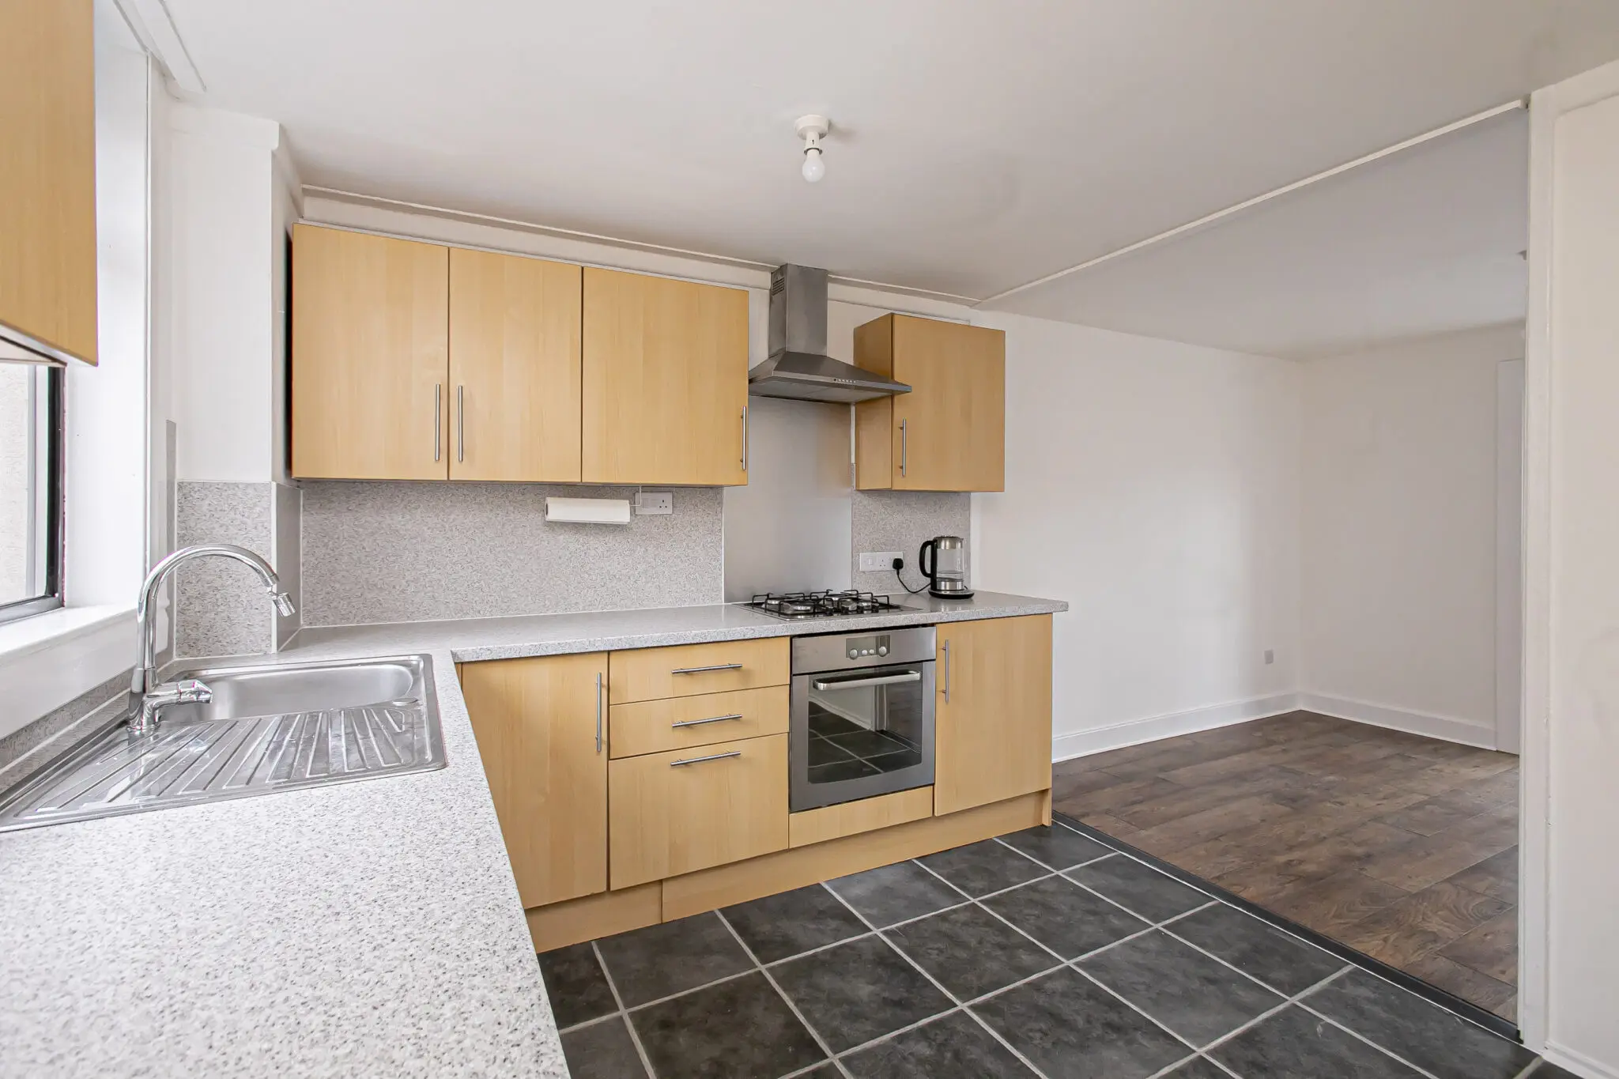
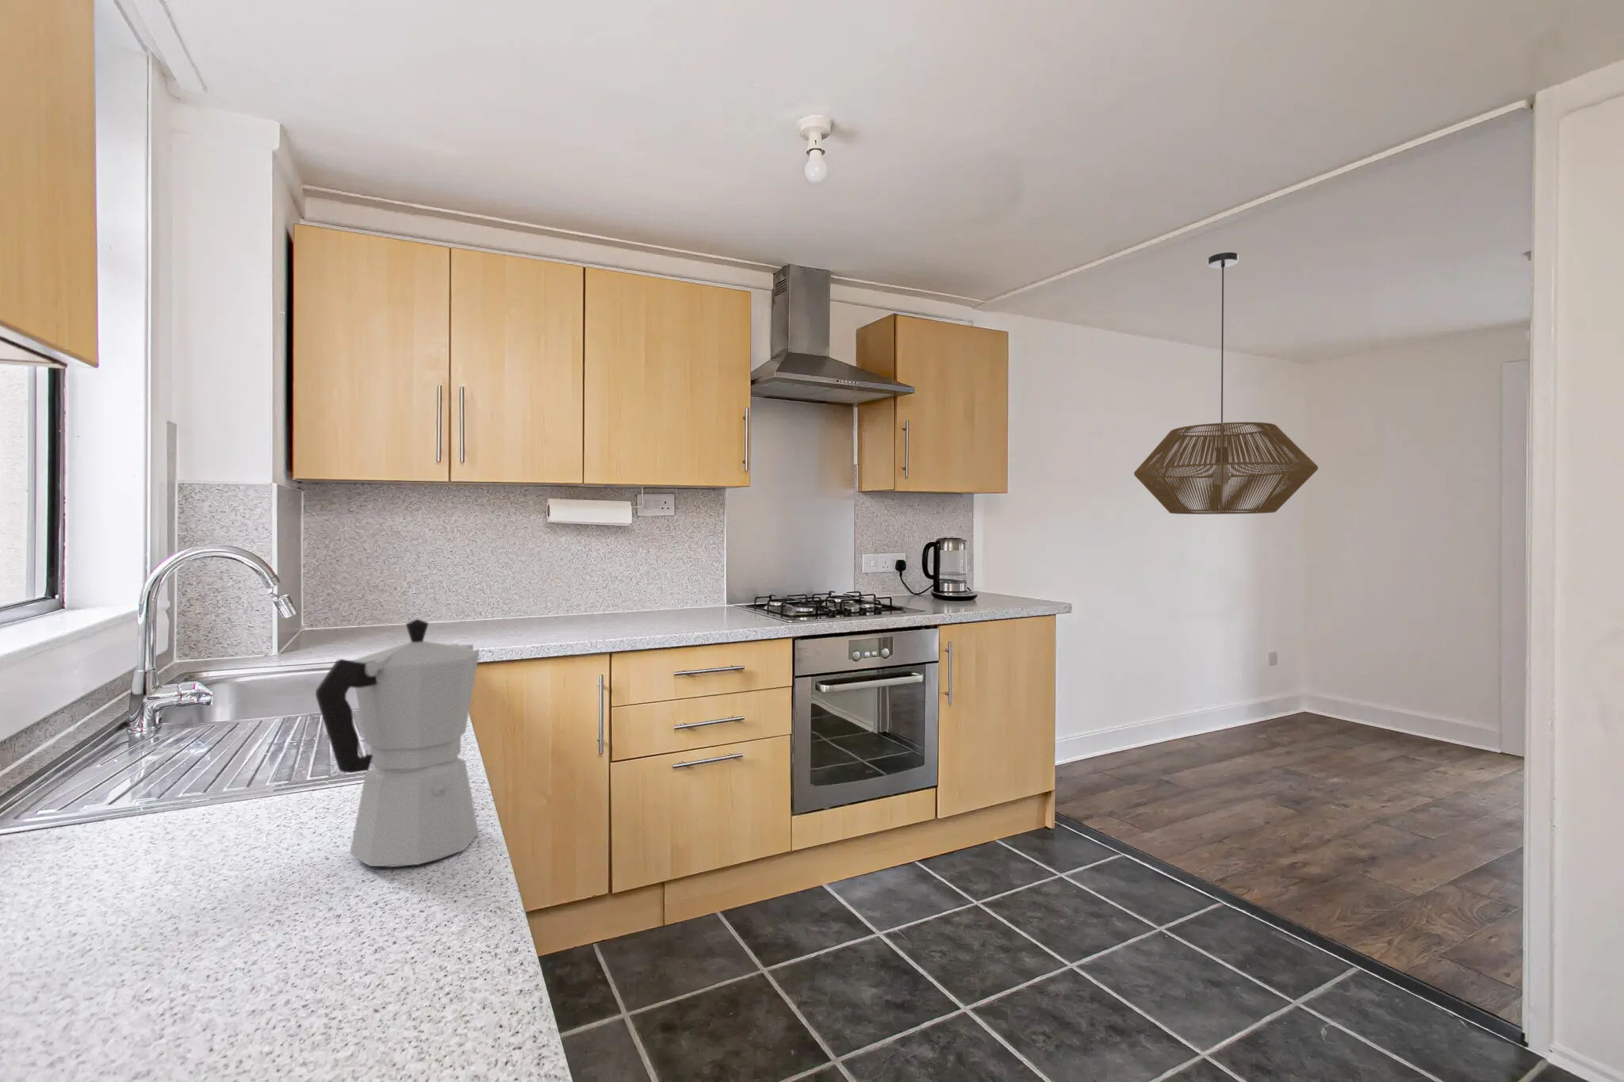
+ light fixture (1222, 384)
+ moka pot (407, 735)
